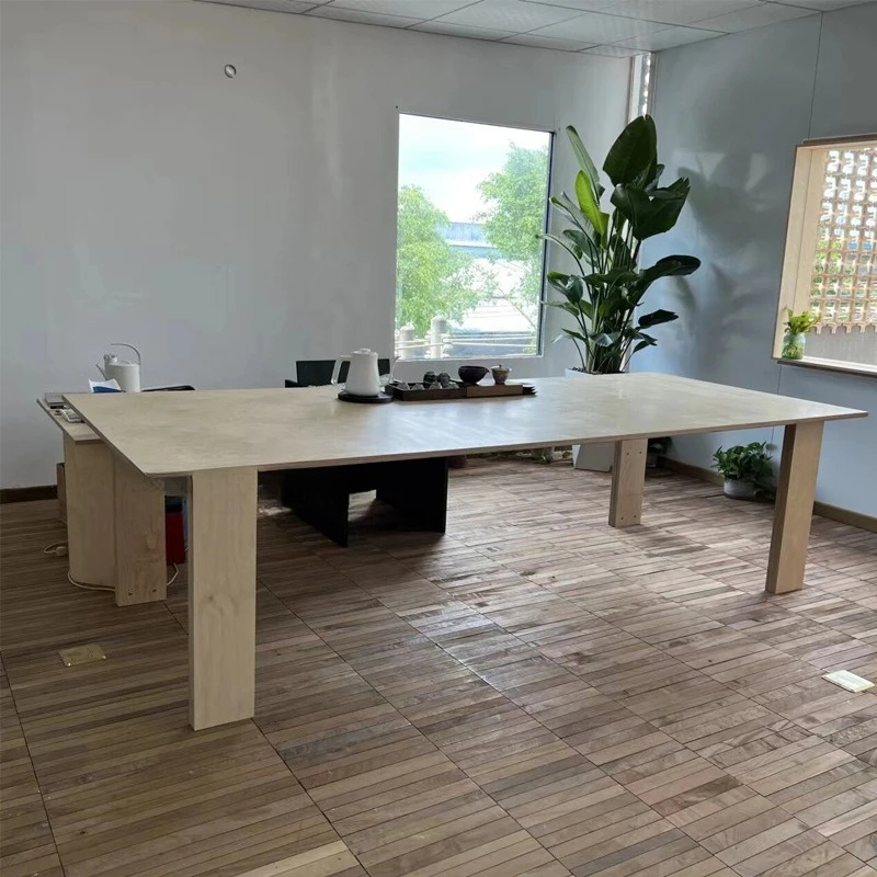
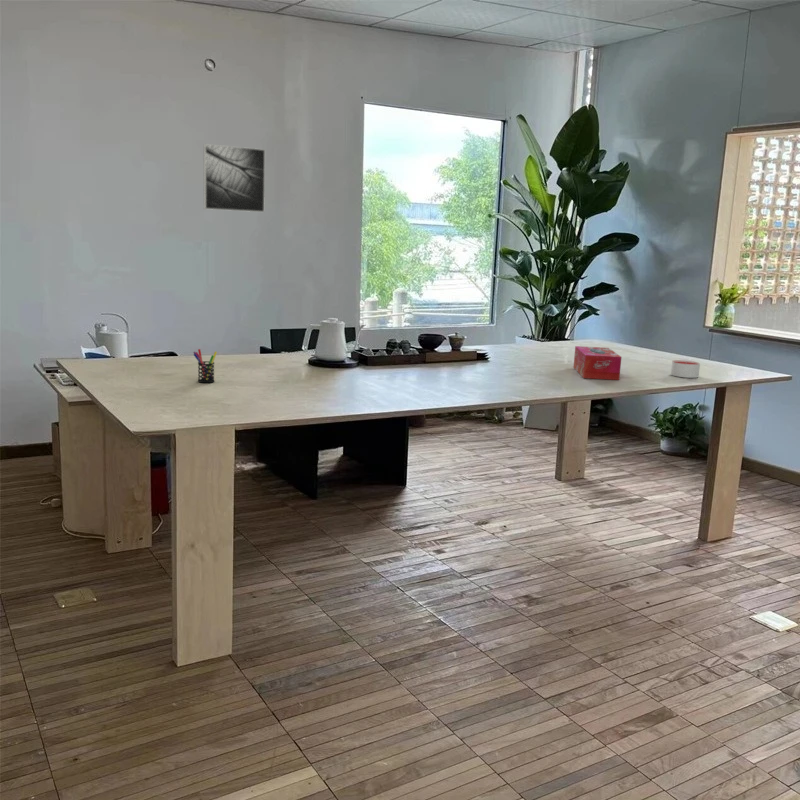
+ pen holder (206, 365)
+ candle (685, 368)
+ tissue box (596, 362)
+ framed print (234, 178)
